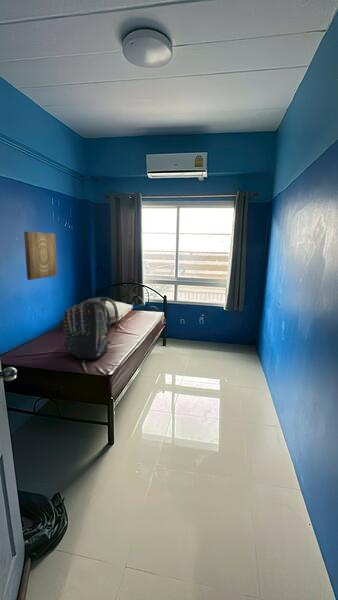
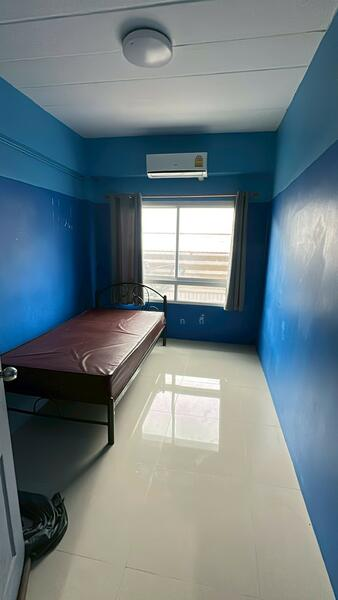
- wall art (42, 255)
- pillow (106, 312)
- backpack (90, 326)
